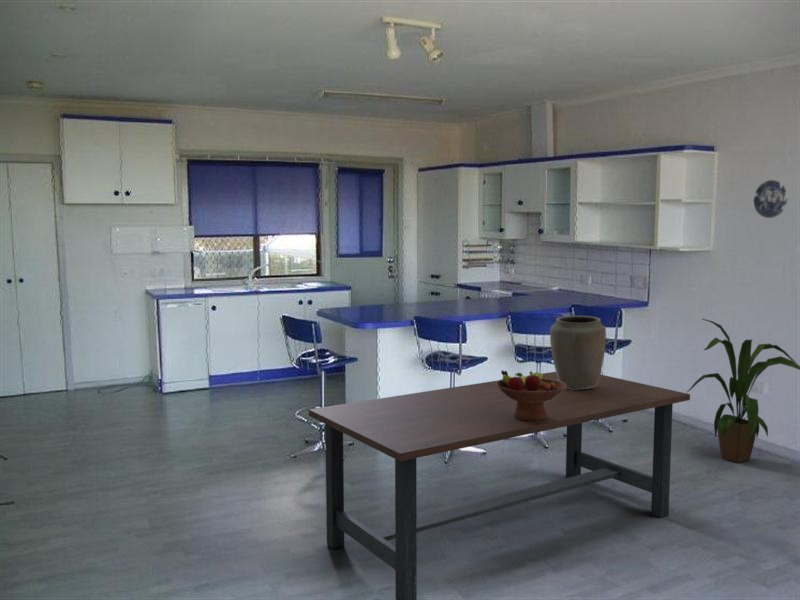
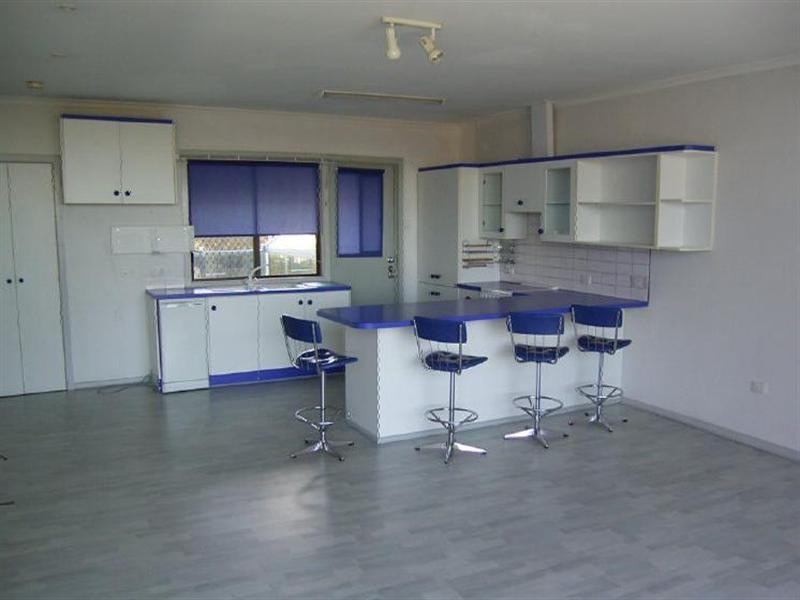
- plate (771, 199)
- fruit bowl (530, 393)
- house plant (748, 393)
- dining table (503, 439)
- vase (577, 352)
